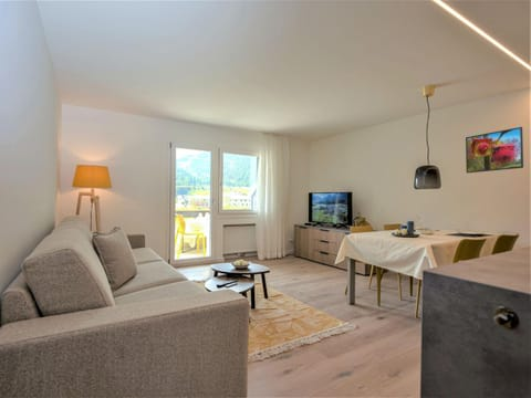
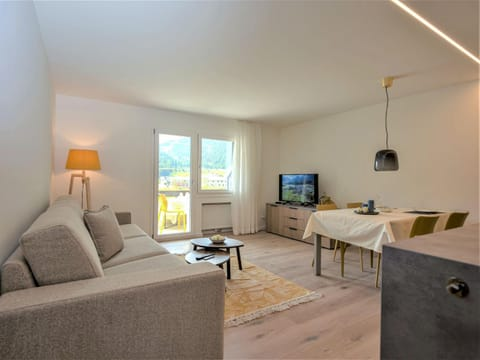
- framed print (492, 151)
